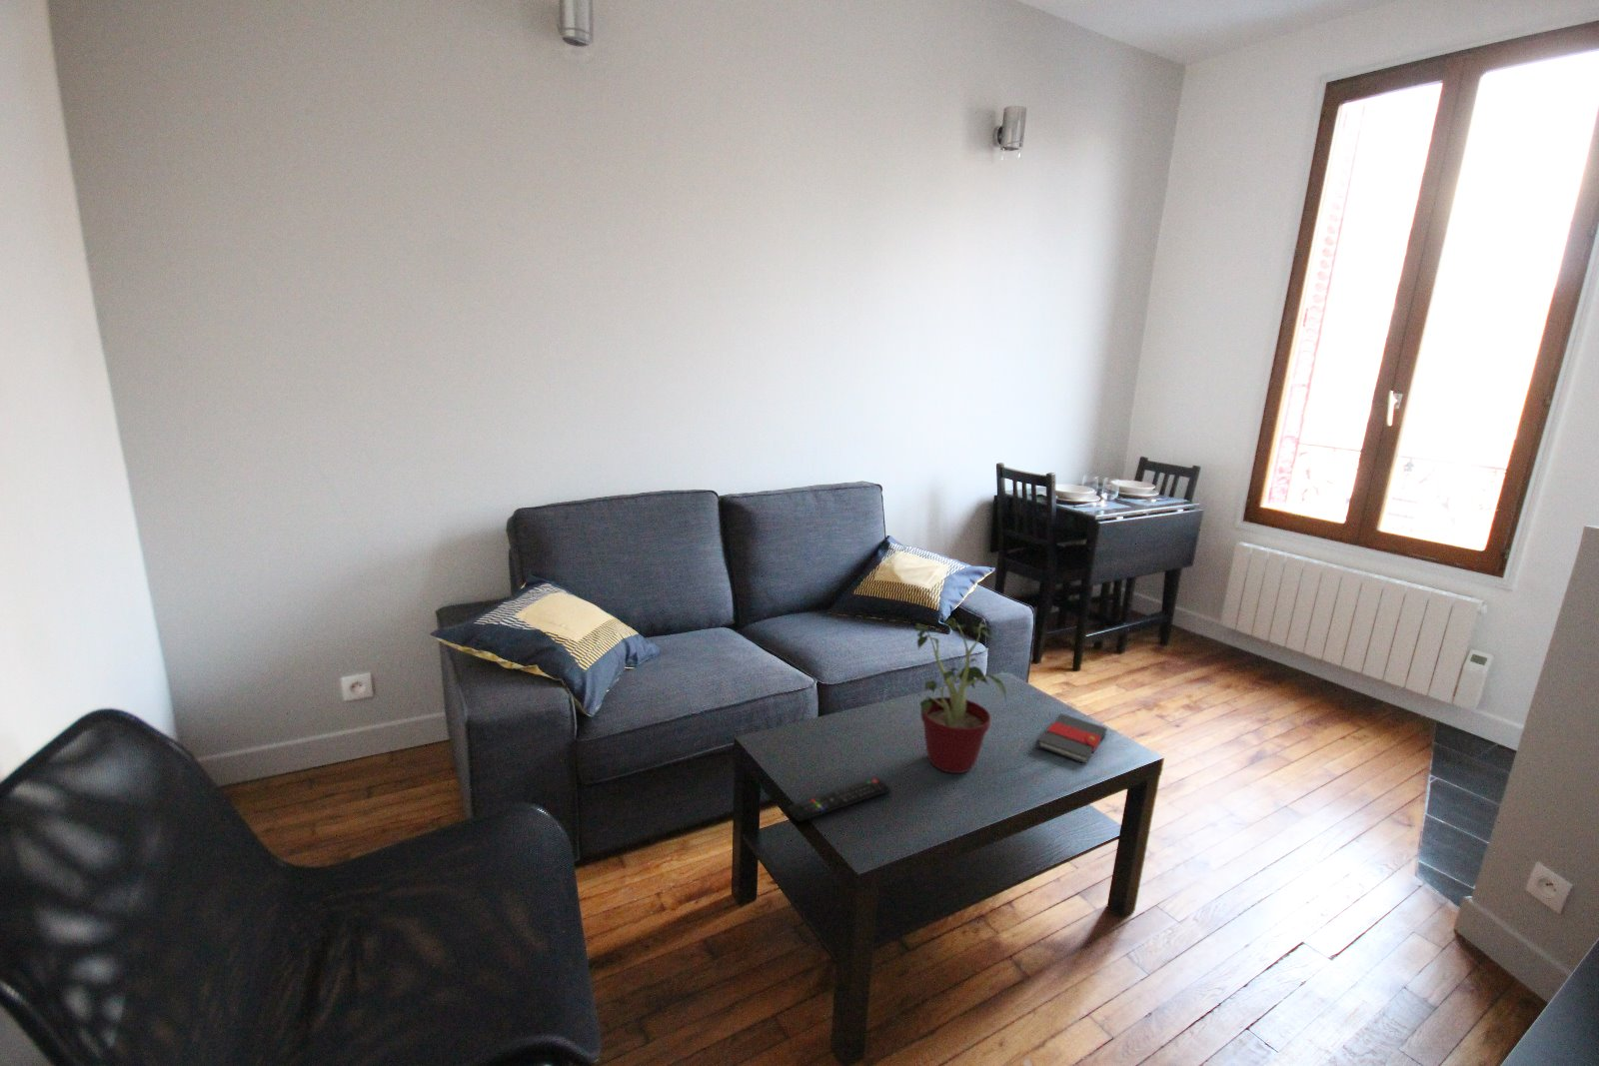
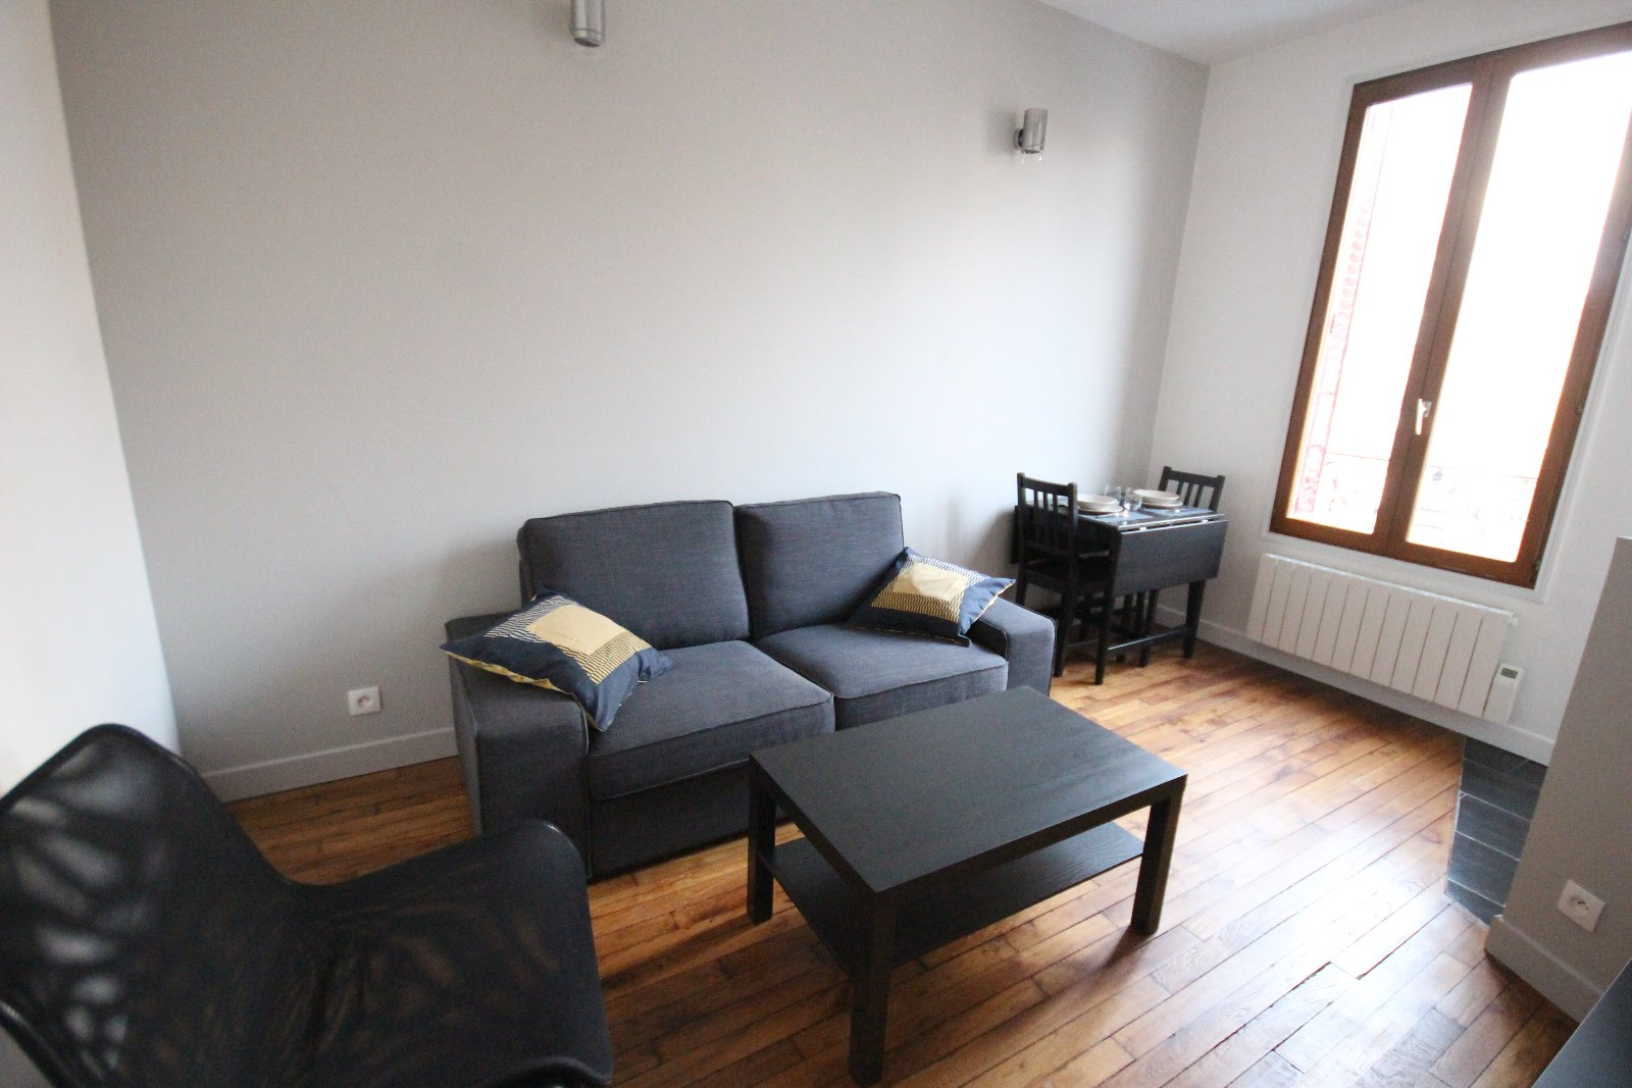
- remote control (840, 798)
- book (1072, 735)
- potted plant (945, 683)
